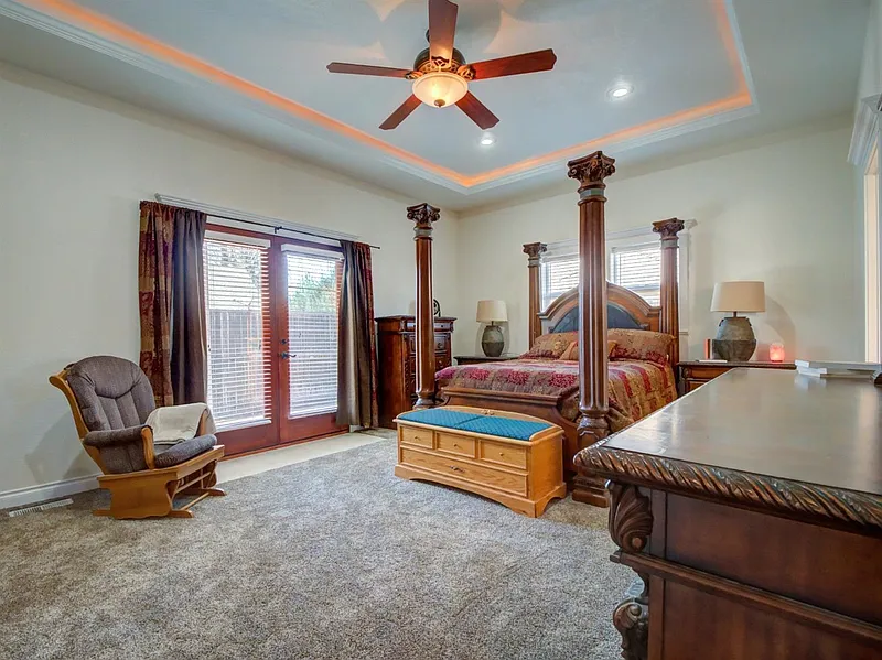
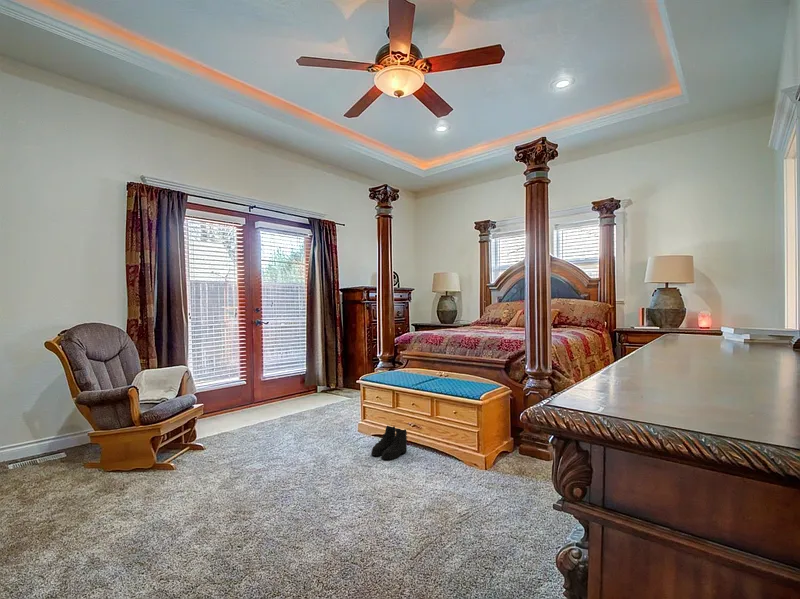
+ boots (389, 440)
